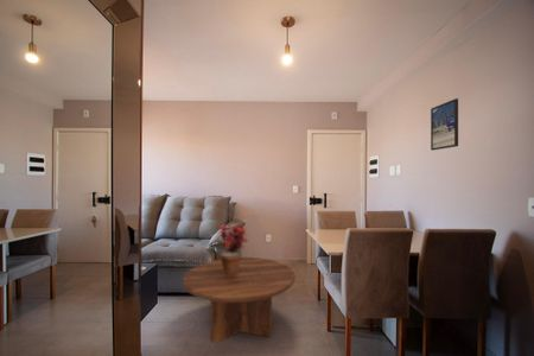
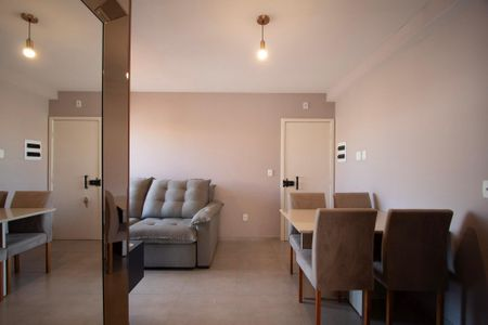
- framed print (443, 126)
- potted plant (231, 247)
- coffee table (240, 301)
